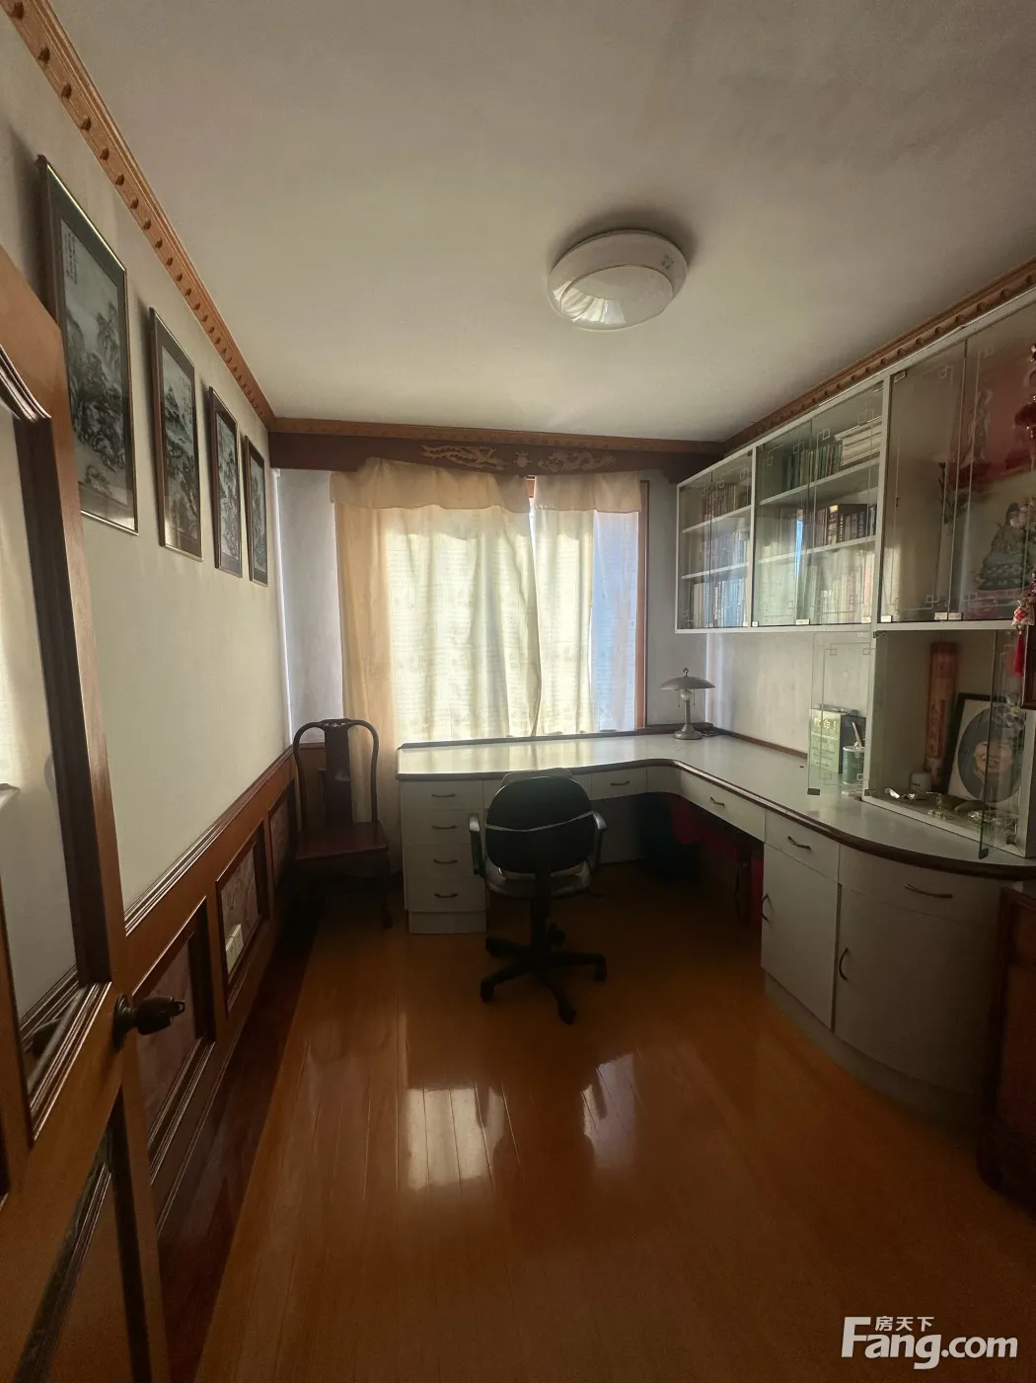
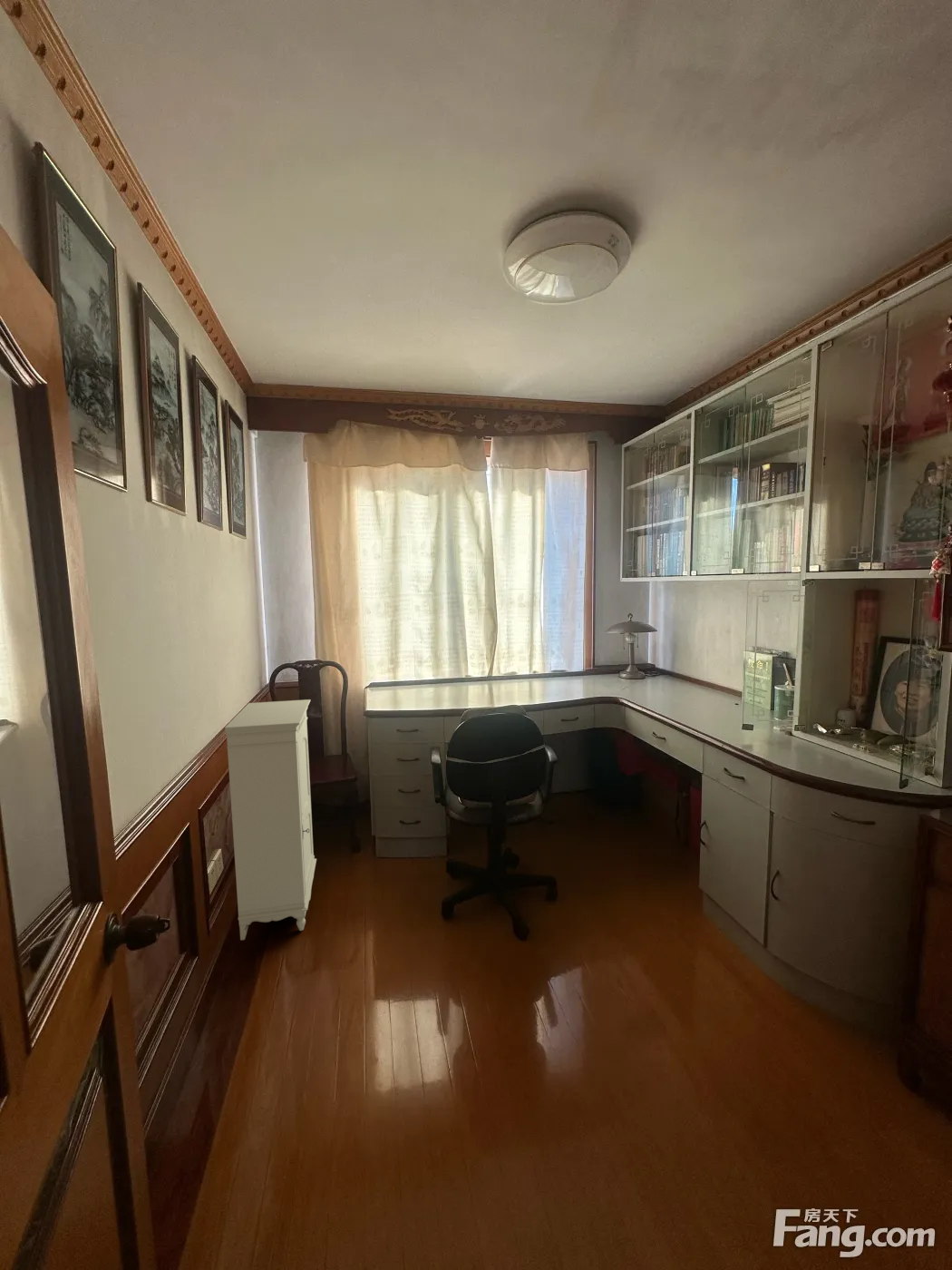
+ storage cabinet (278, 811)
